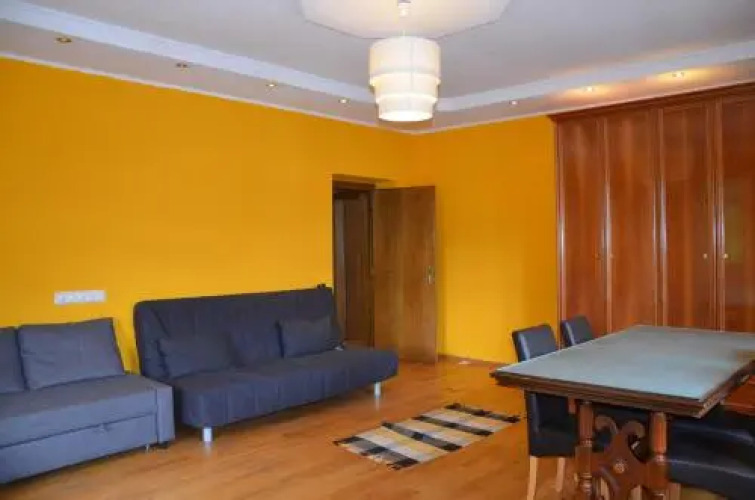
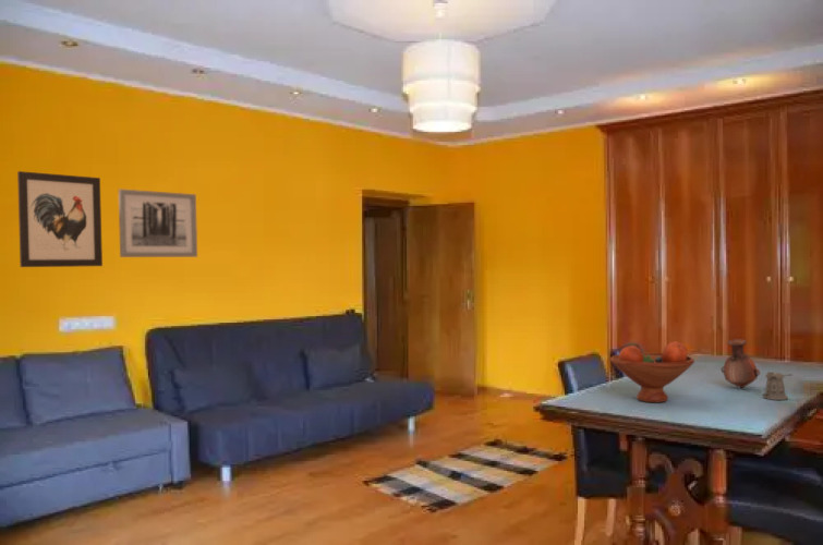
+ pepper shaker (777, 384)
+ wall art (159, 223)
+ wall art (61, 220)
+ fruit bowl (651, 371)
+ vase (739, 363)
